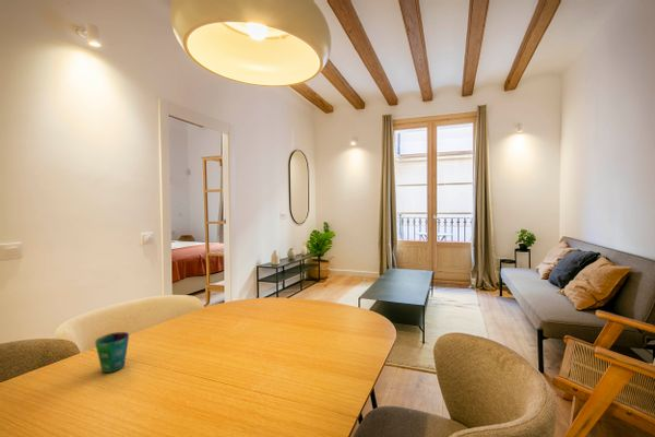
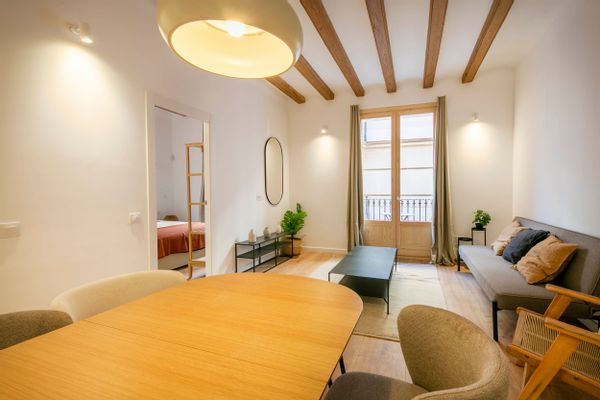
- cup (115, 351)
